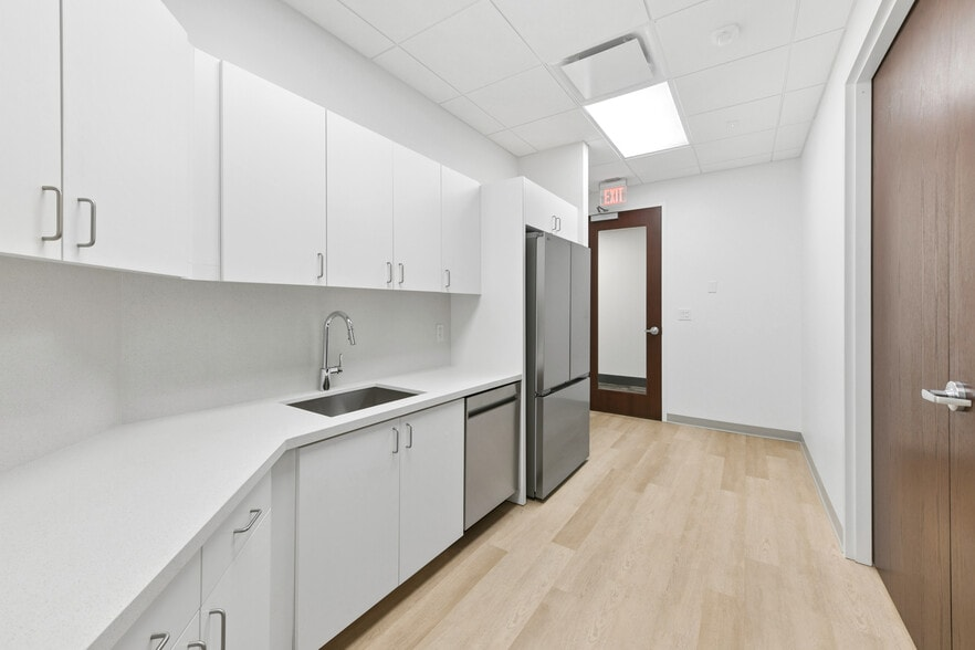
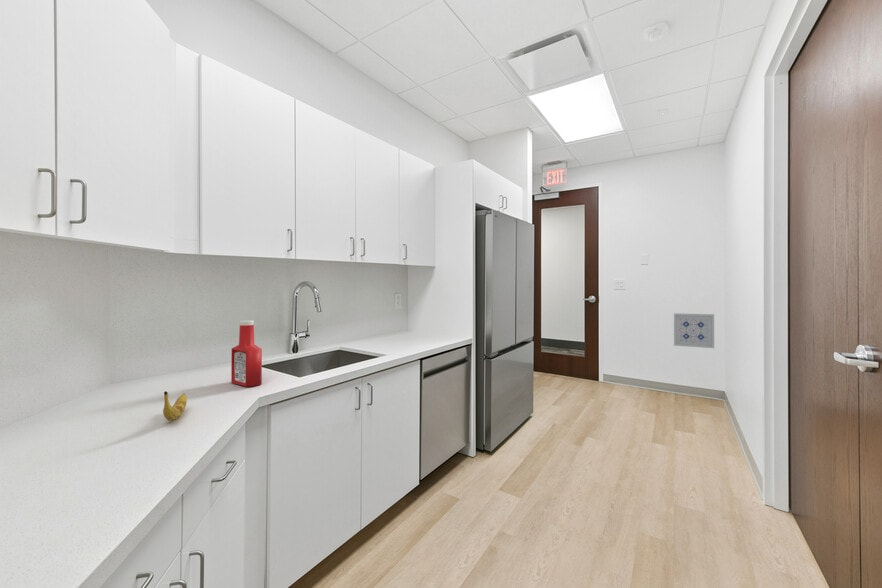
+ soap bottle (246, 351)
+ banana (176, 401)
+ wall art (693, 330)
